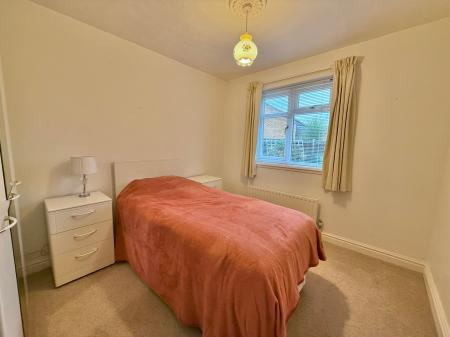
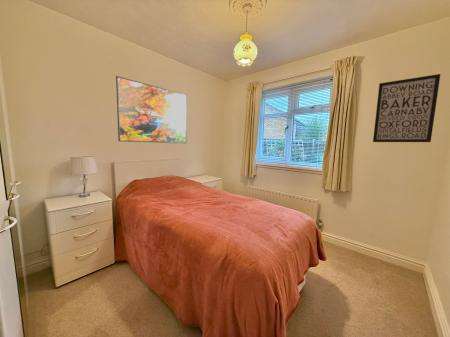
+ wall art (403, 111)
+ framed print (156, 115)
